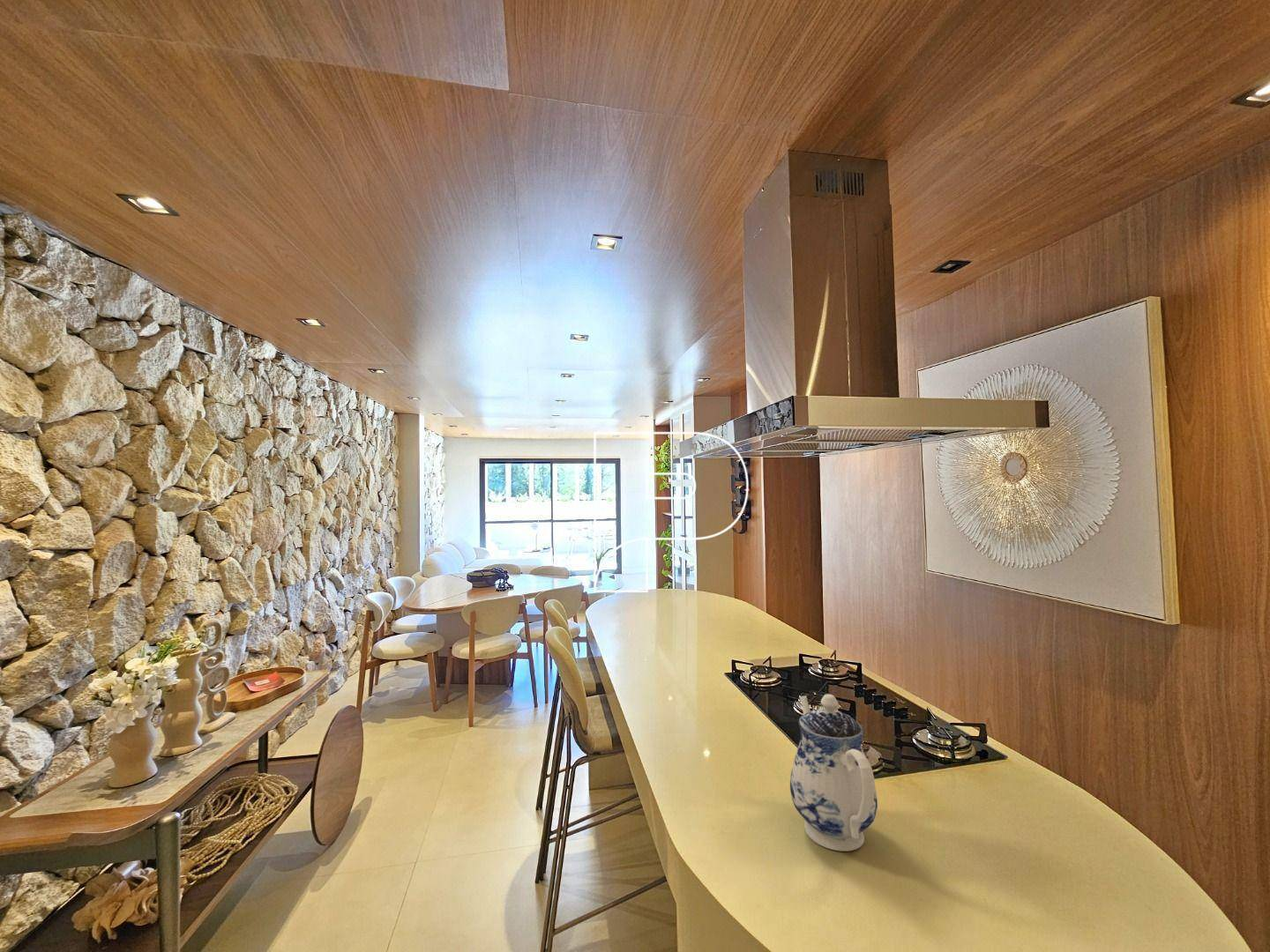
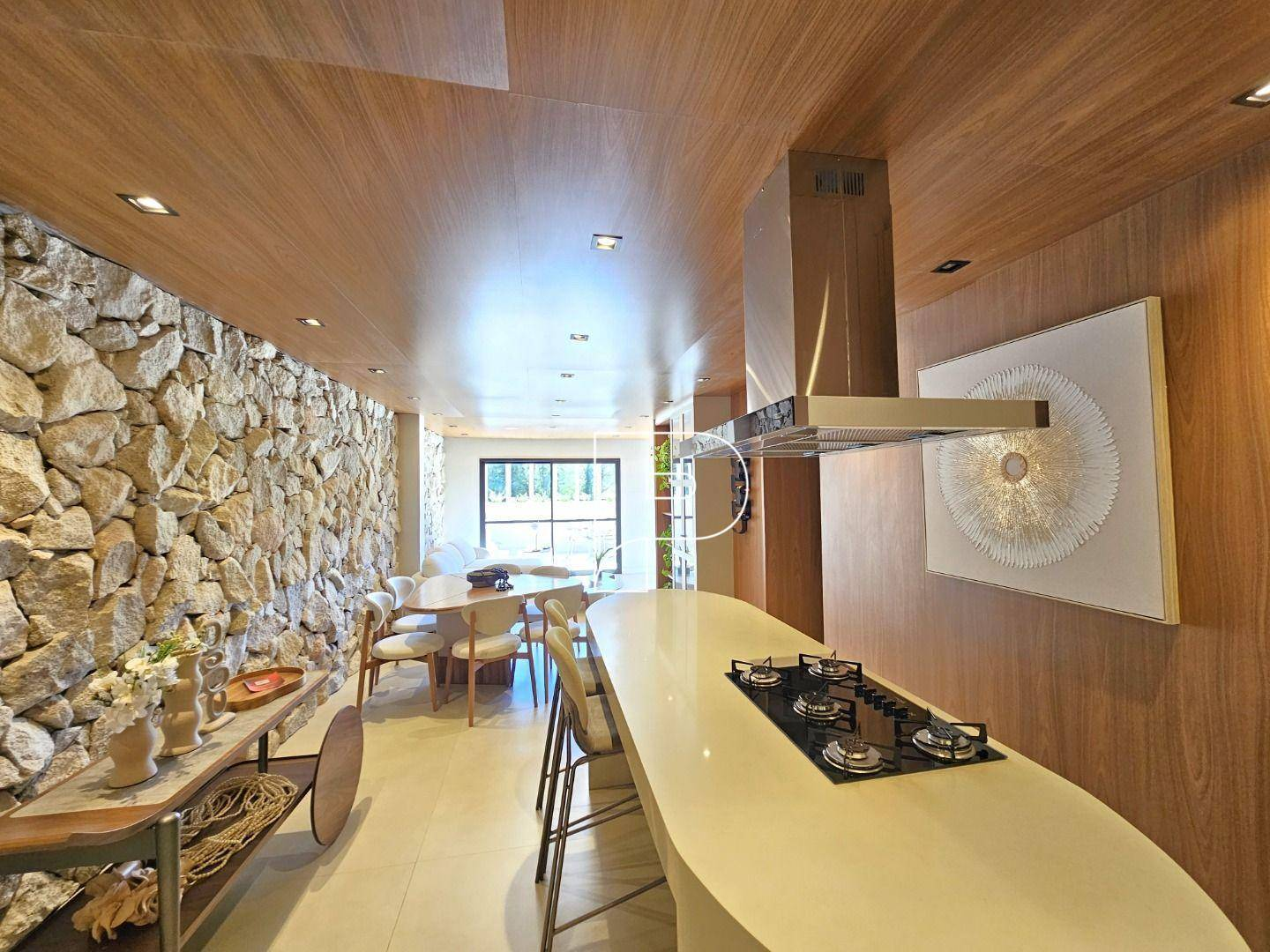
- teapot (831, 762)
